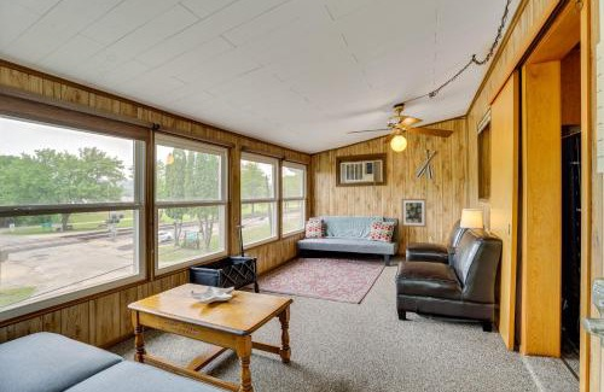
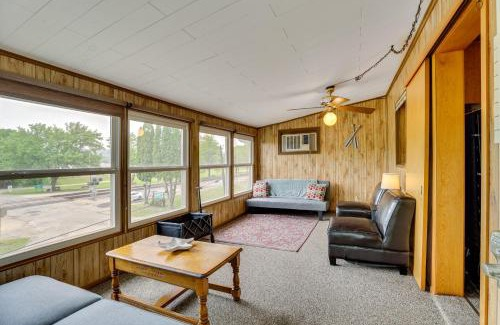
- wall art (413, 212)
